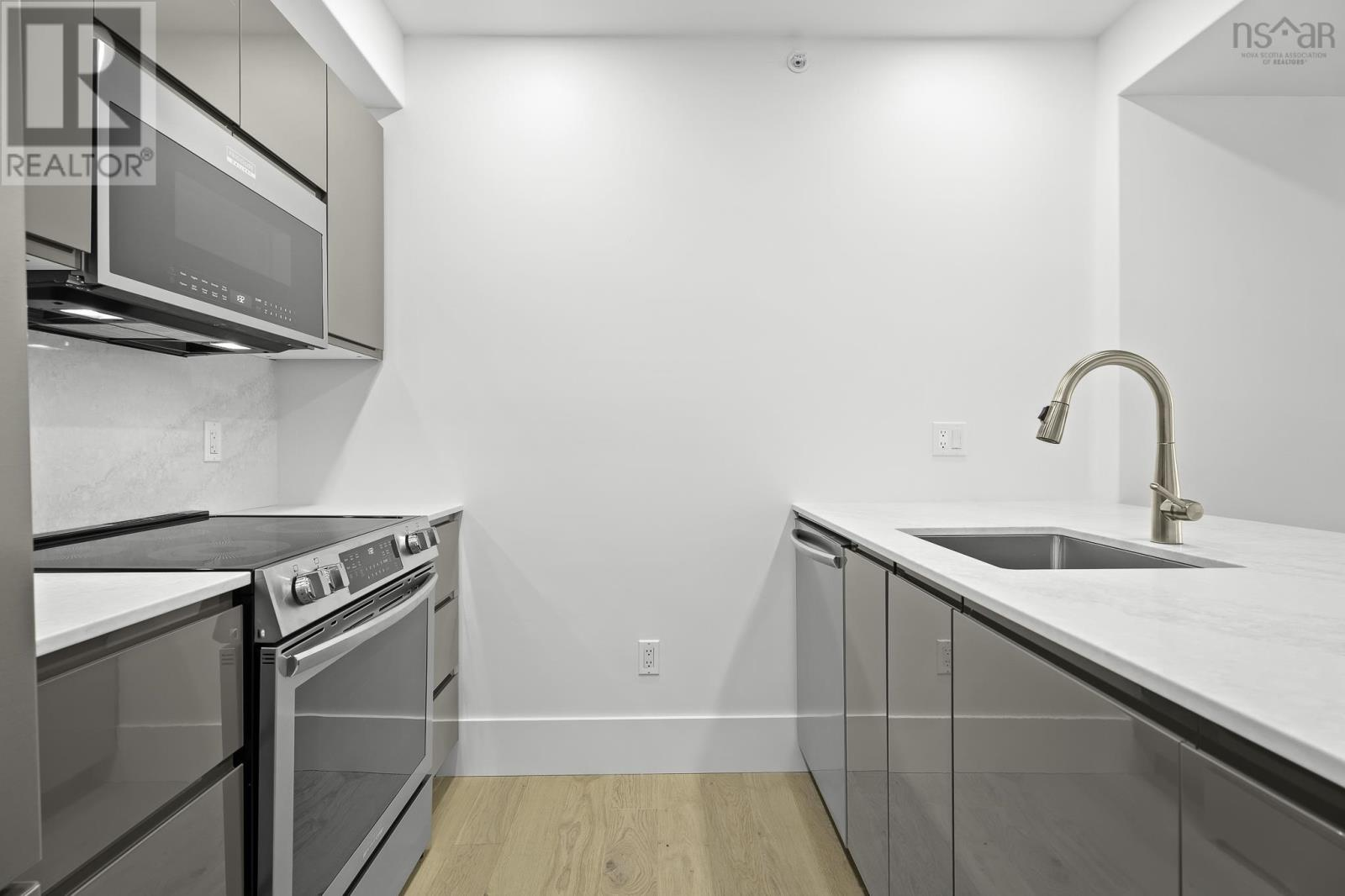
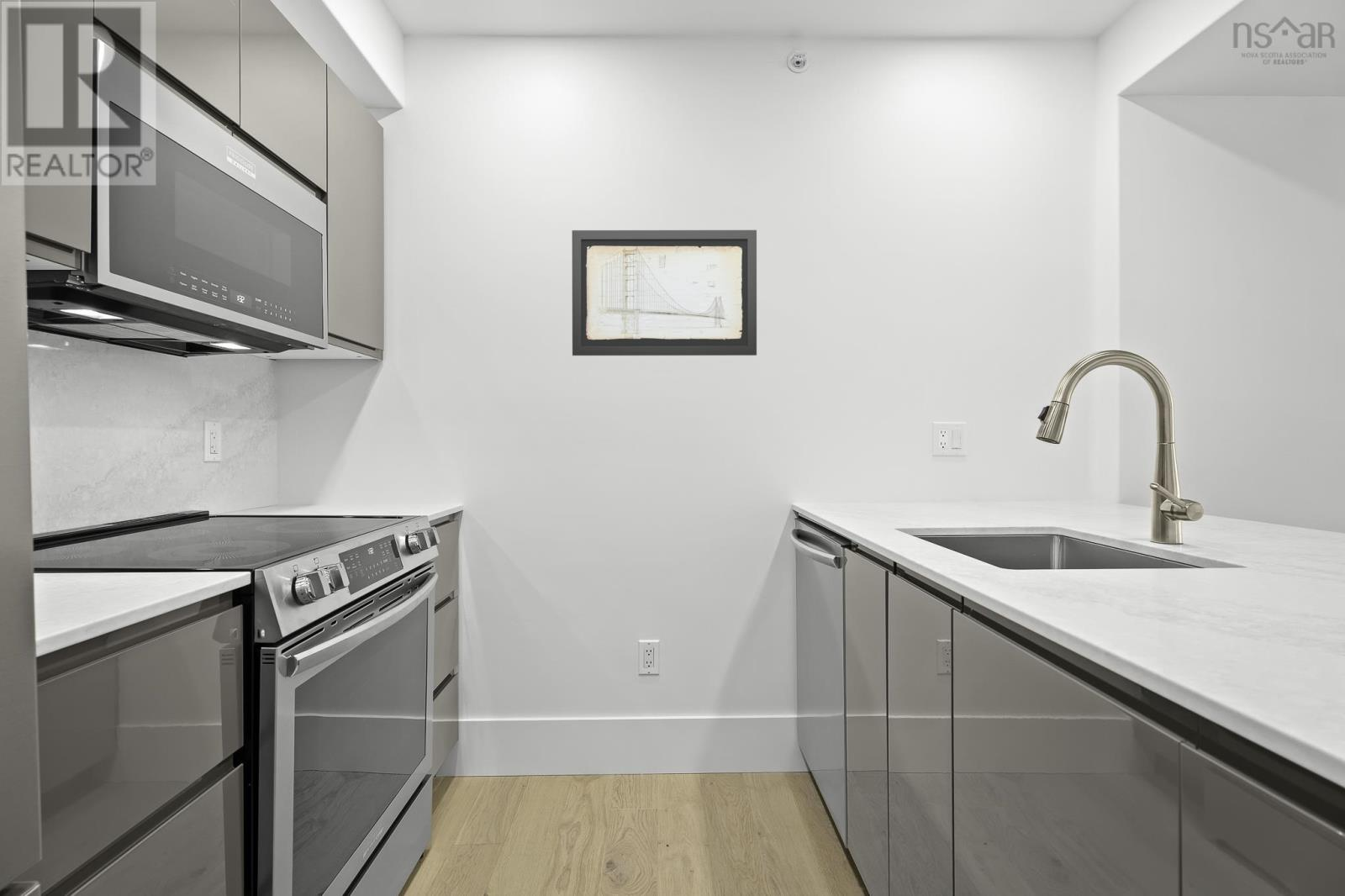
+ wall art (664, 293)
